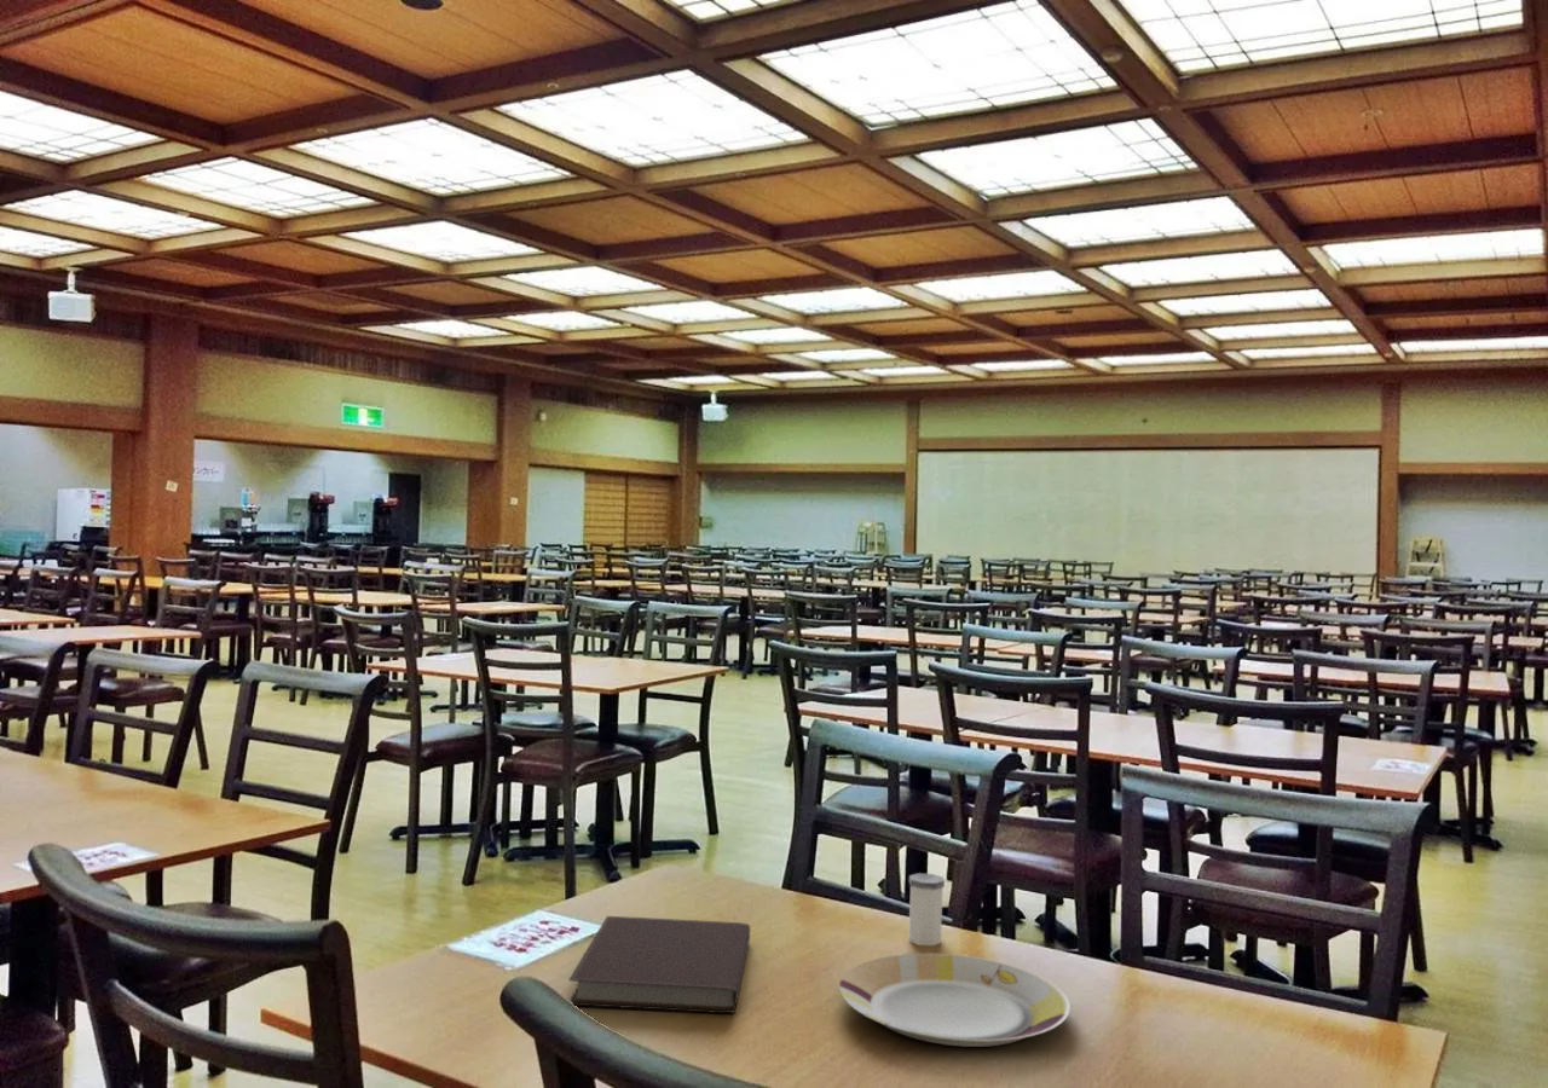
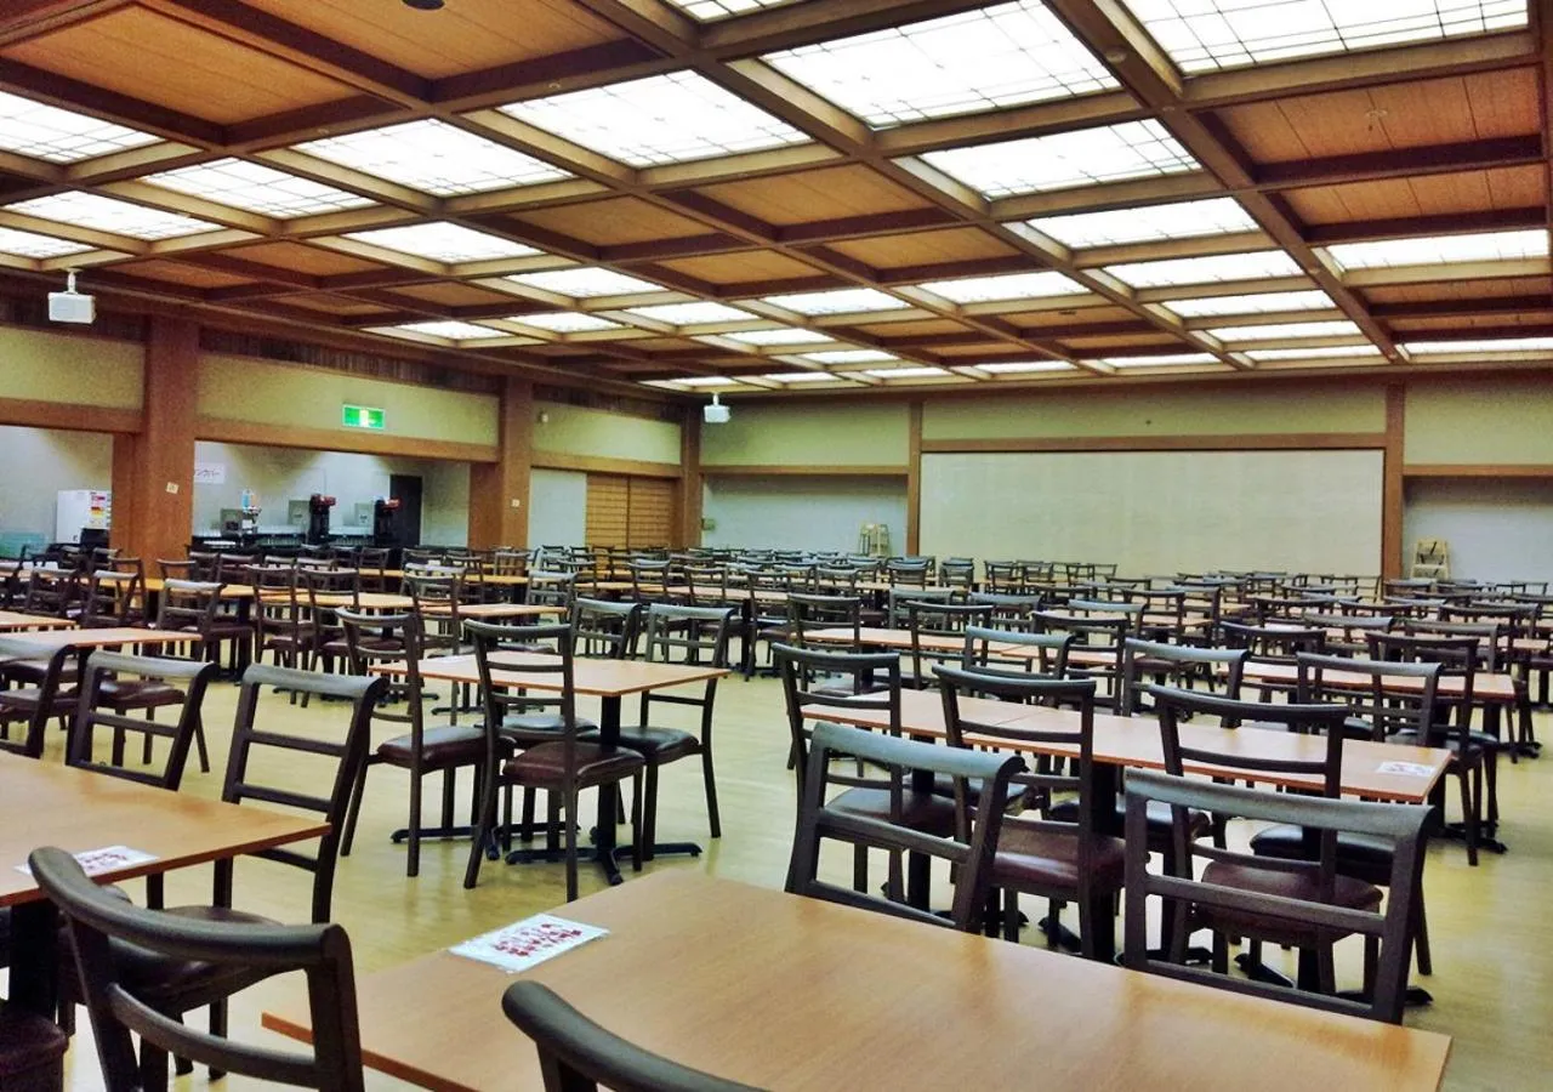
- plate (952, 1001)
- salt shaker (925, 909)
- notebook (665, 960)
